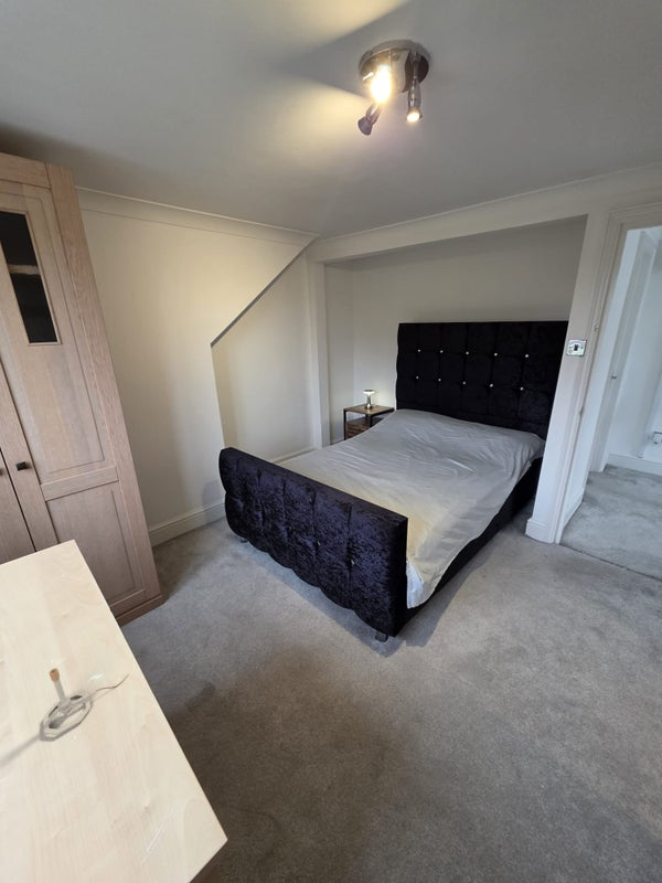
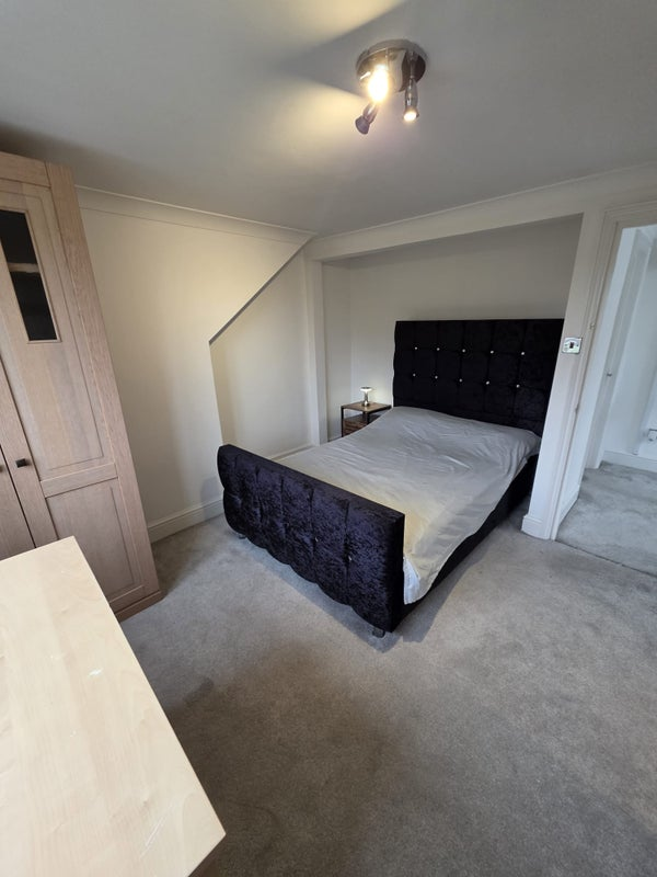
- lamp base (85, 692)
